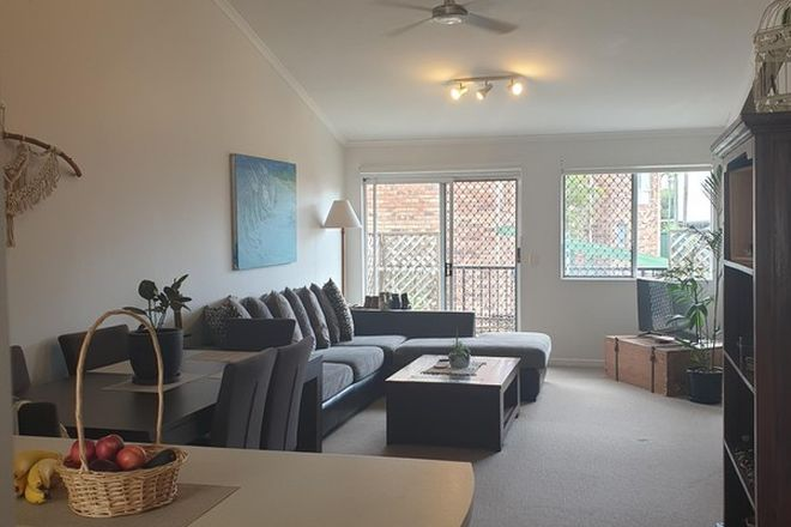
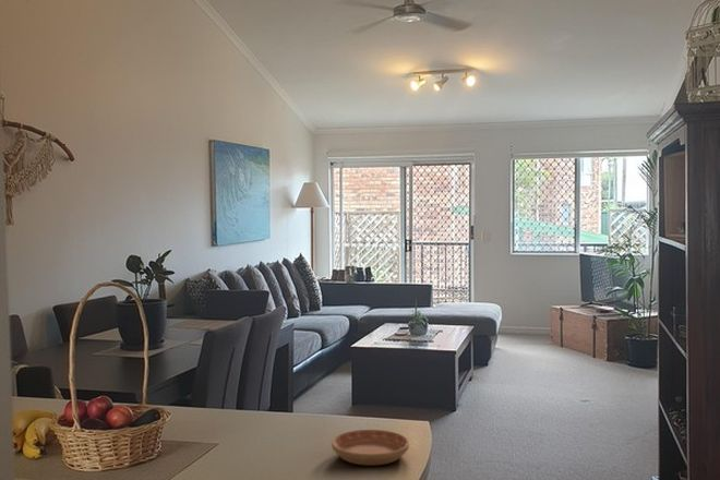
+ saucer (370, 447)
